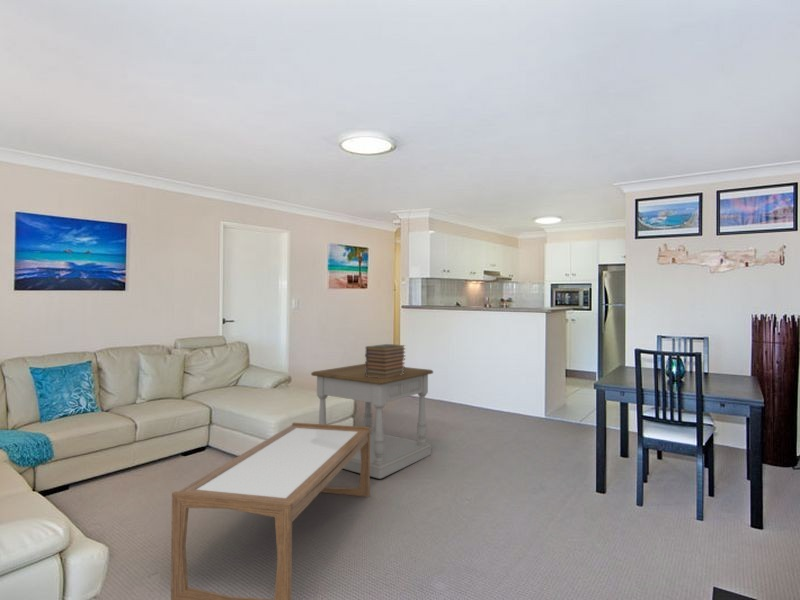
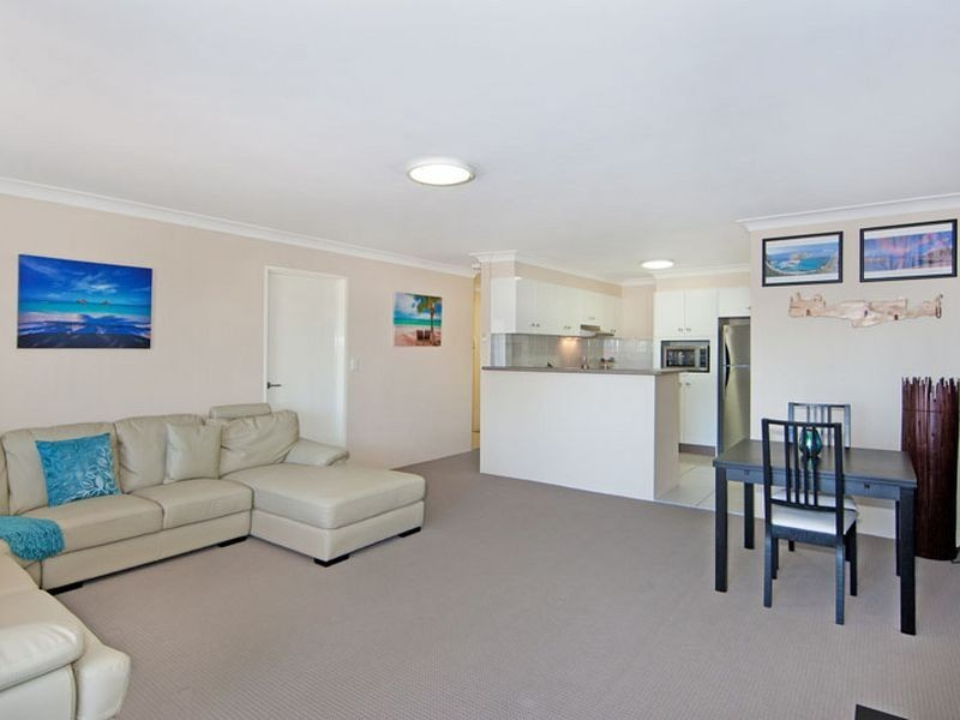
- coffee table (291, 495)
- book stack (385, 360)
- side table (371, 413)
